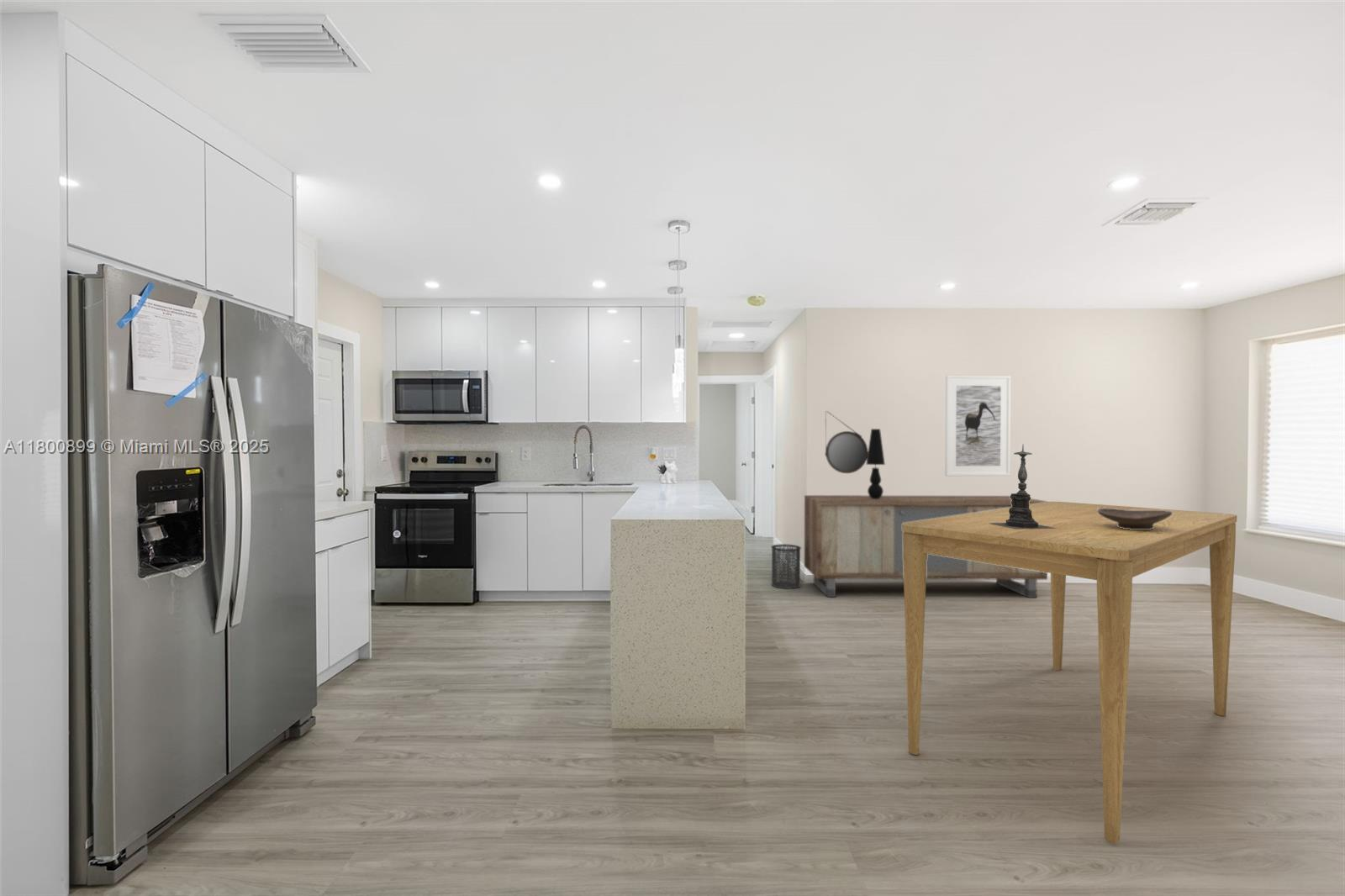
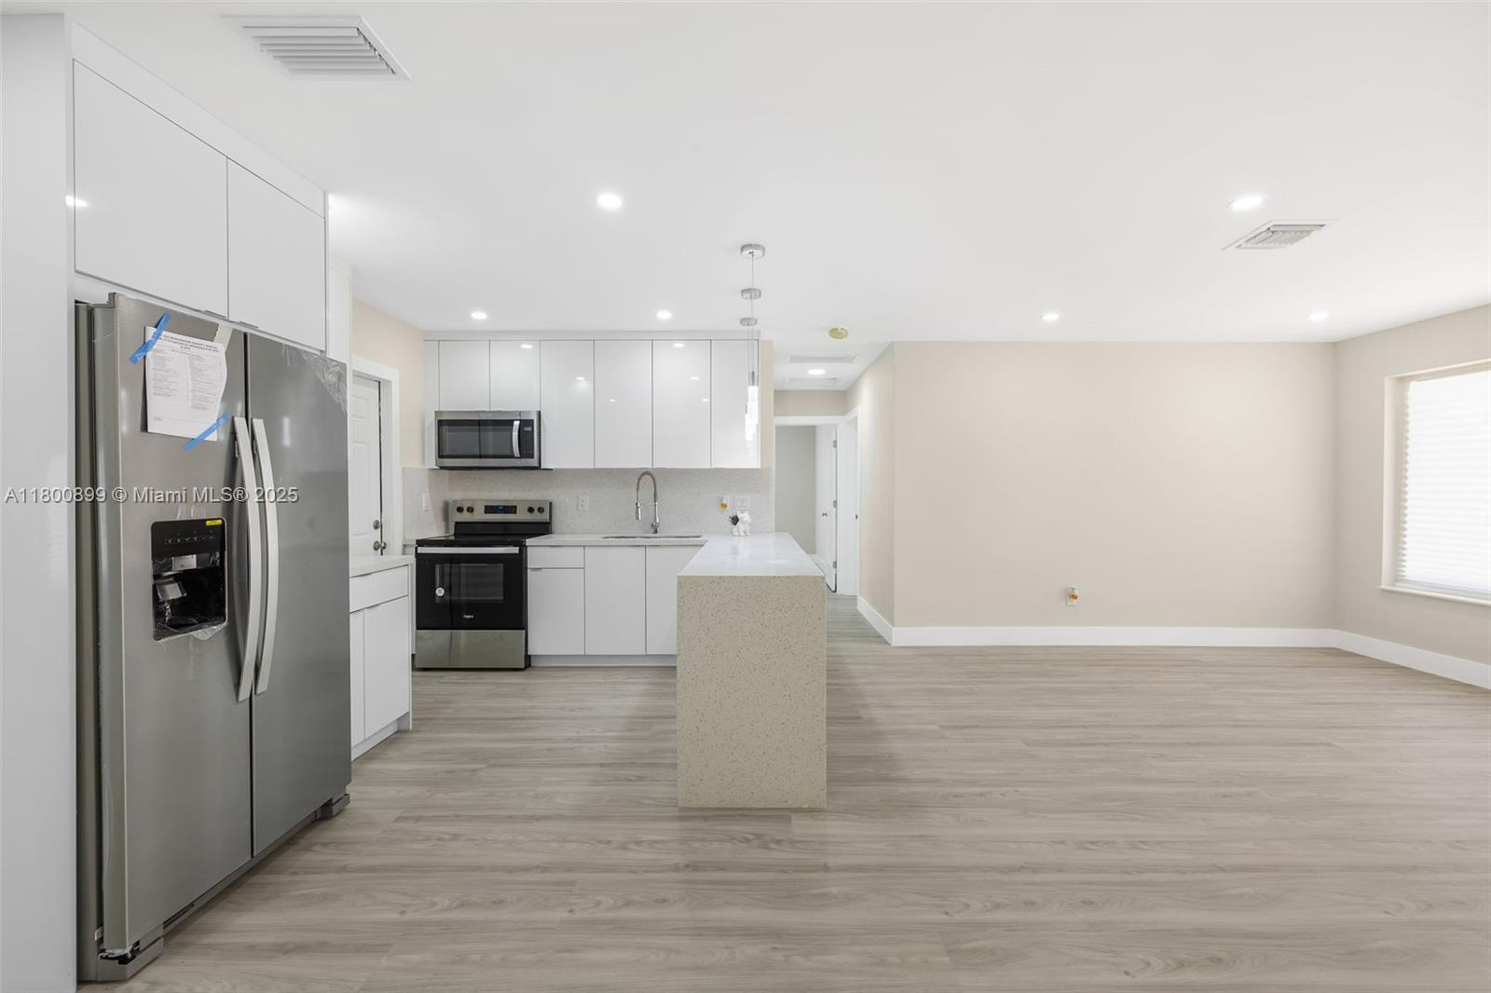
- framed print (978, 425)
- table lamp (875, 463)
- candle holder (1021, 482)
- home mirror (846, 442)
- trash can (785, 566)
- dining table (1063, 621)
- sideboard (927, 554)
- decorative bowl (1133, 518)
